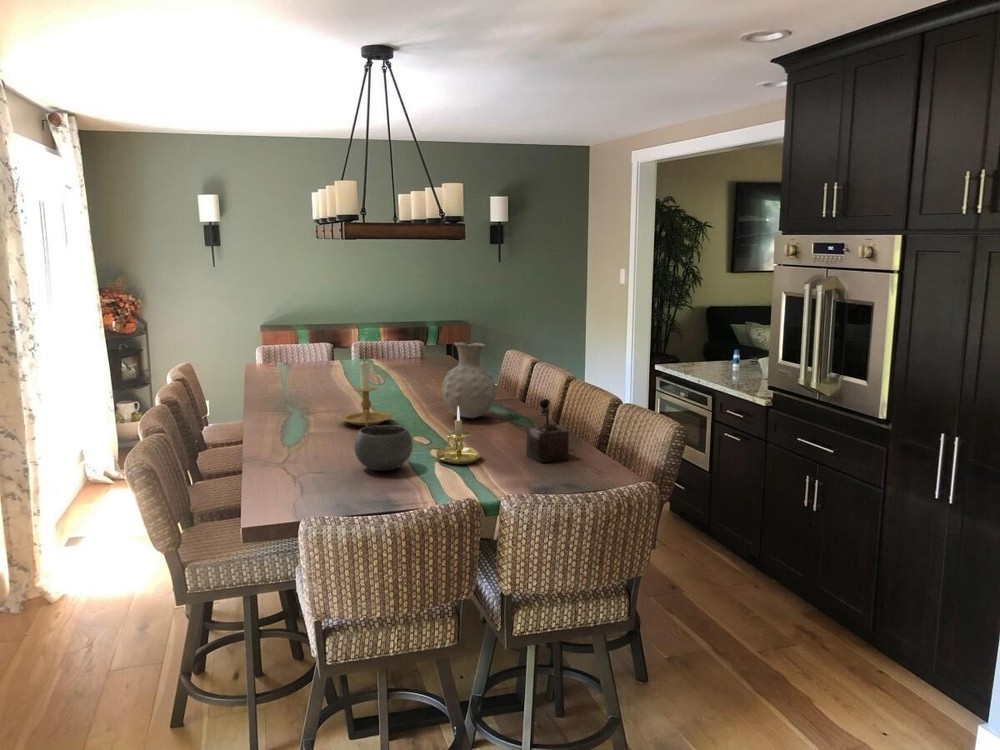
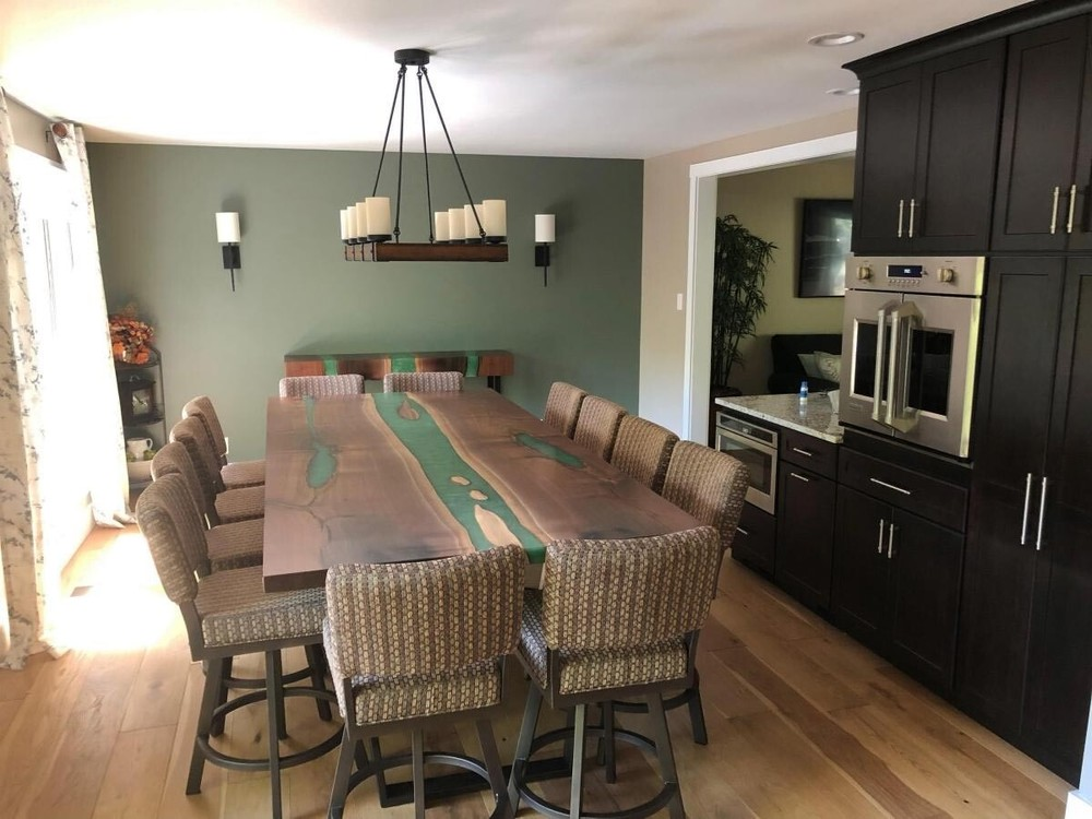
- candle holder (457, 431)
- candle holder (365, 391)
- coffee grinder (544, 429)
- bowl (383, 449)
- vase (469, 380)
